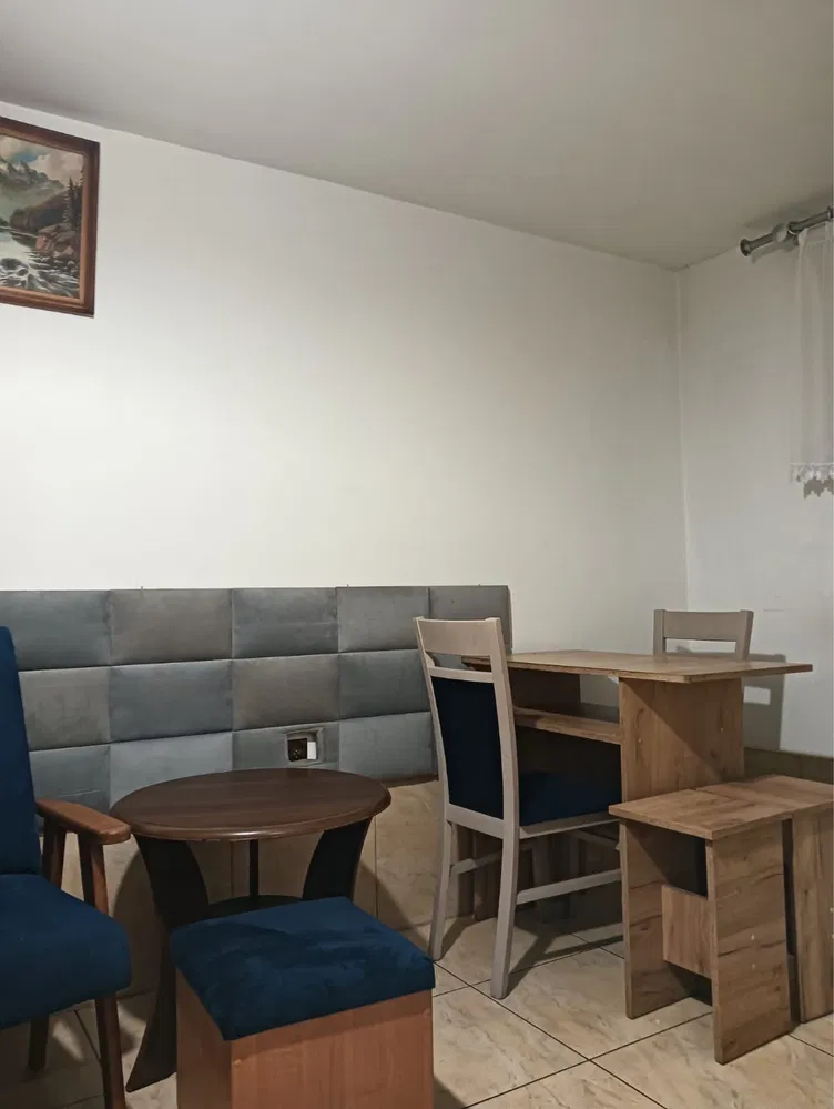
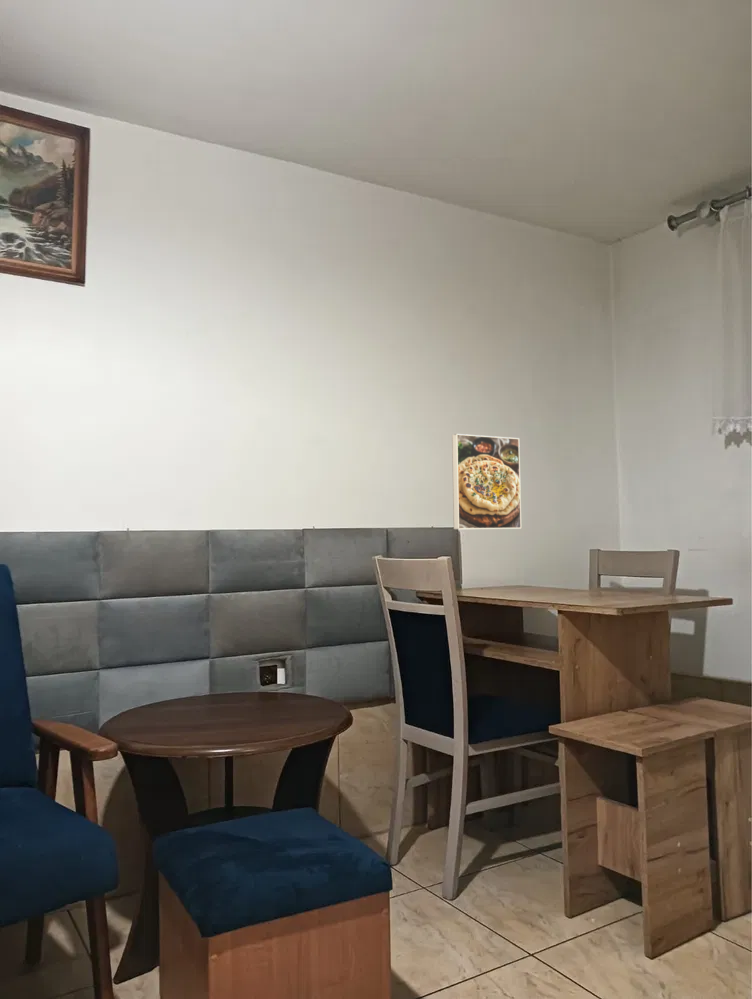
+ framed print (487, 482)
